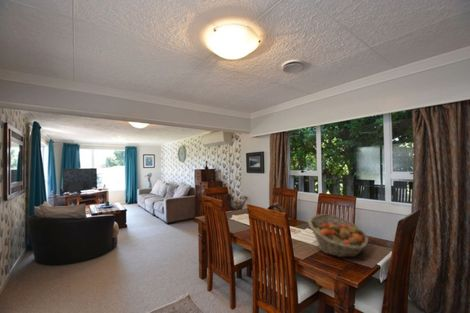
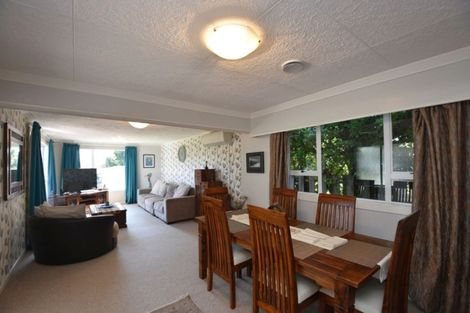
- fruit basket (337, 233)
